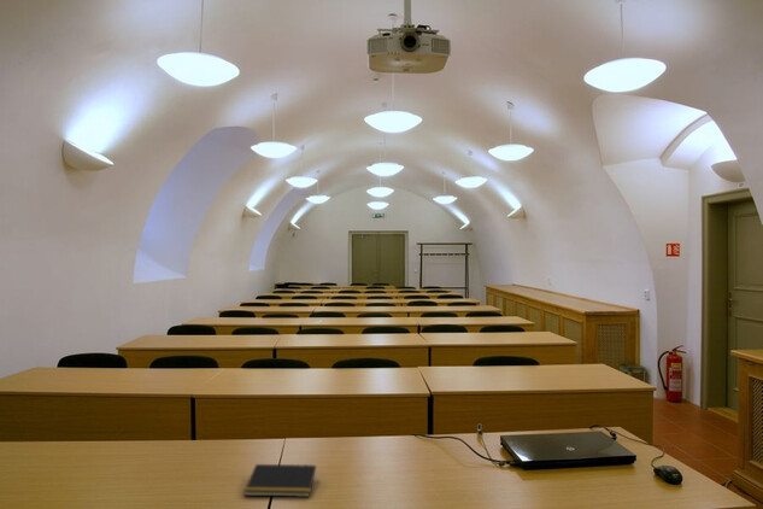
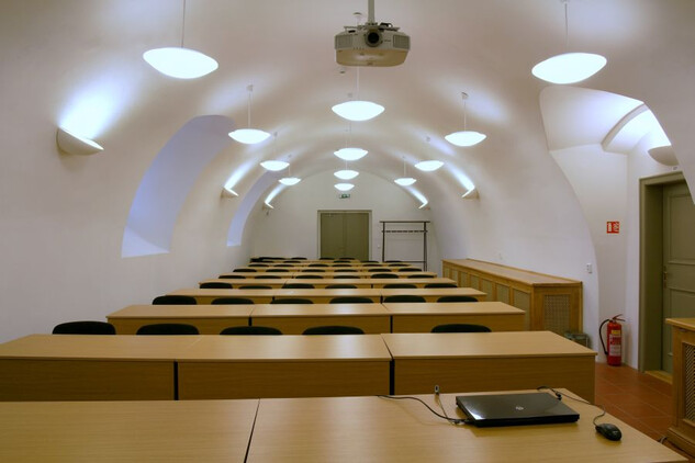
- notepad (281, 479)
